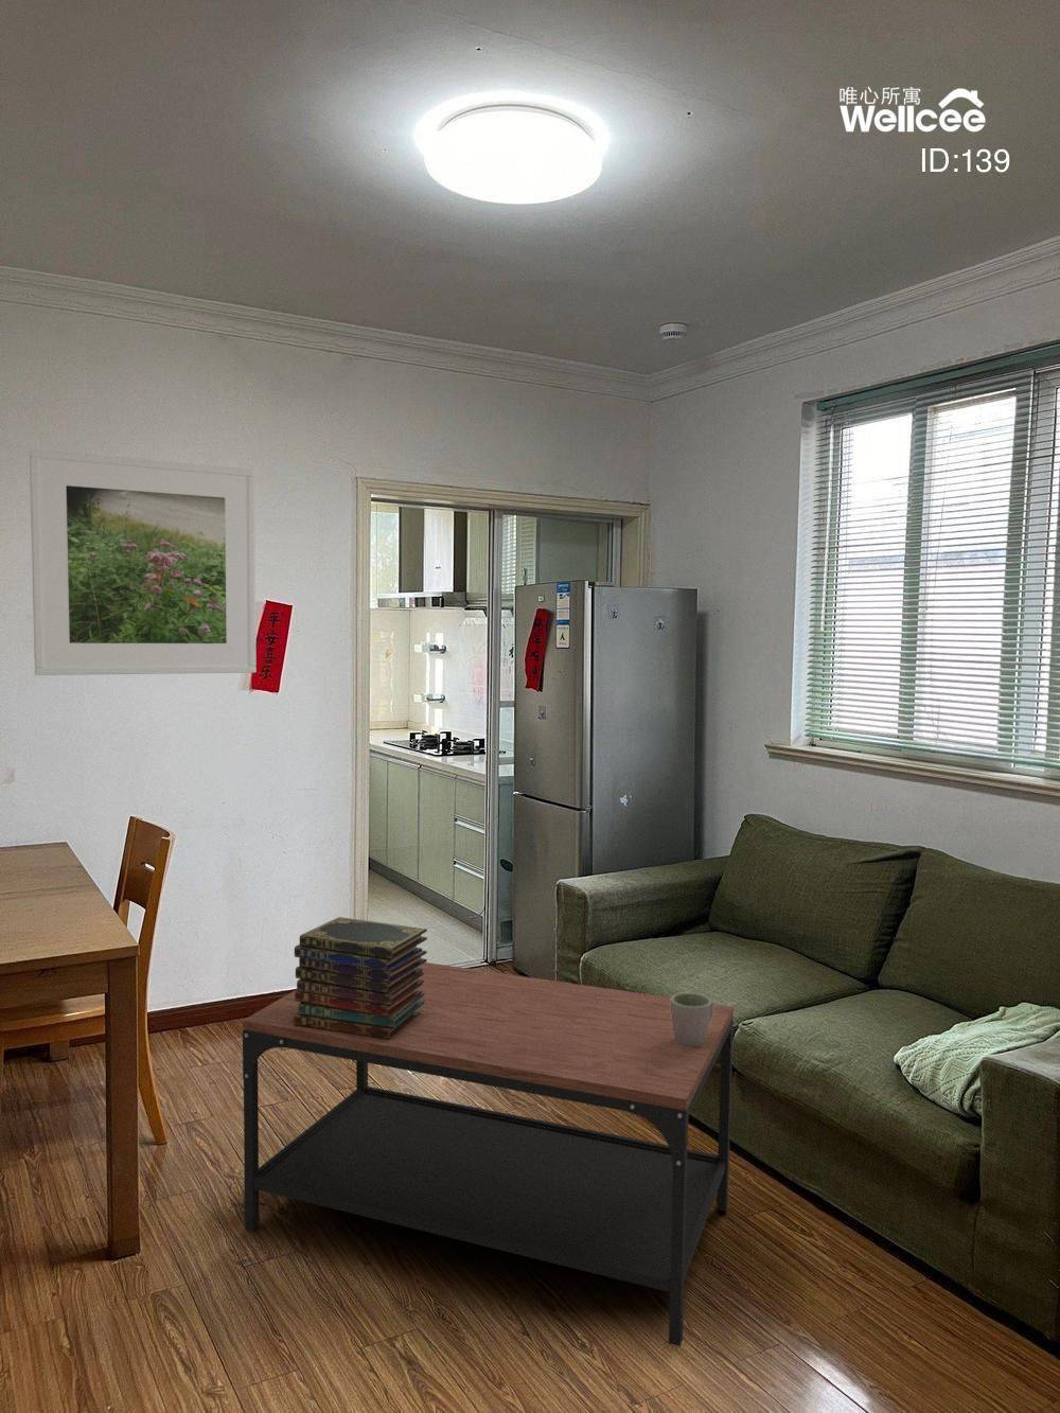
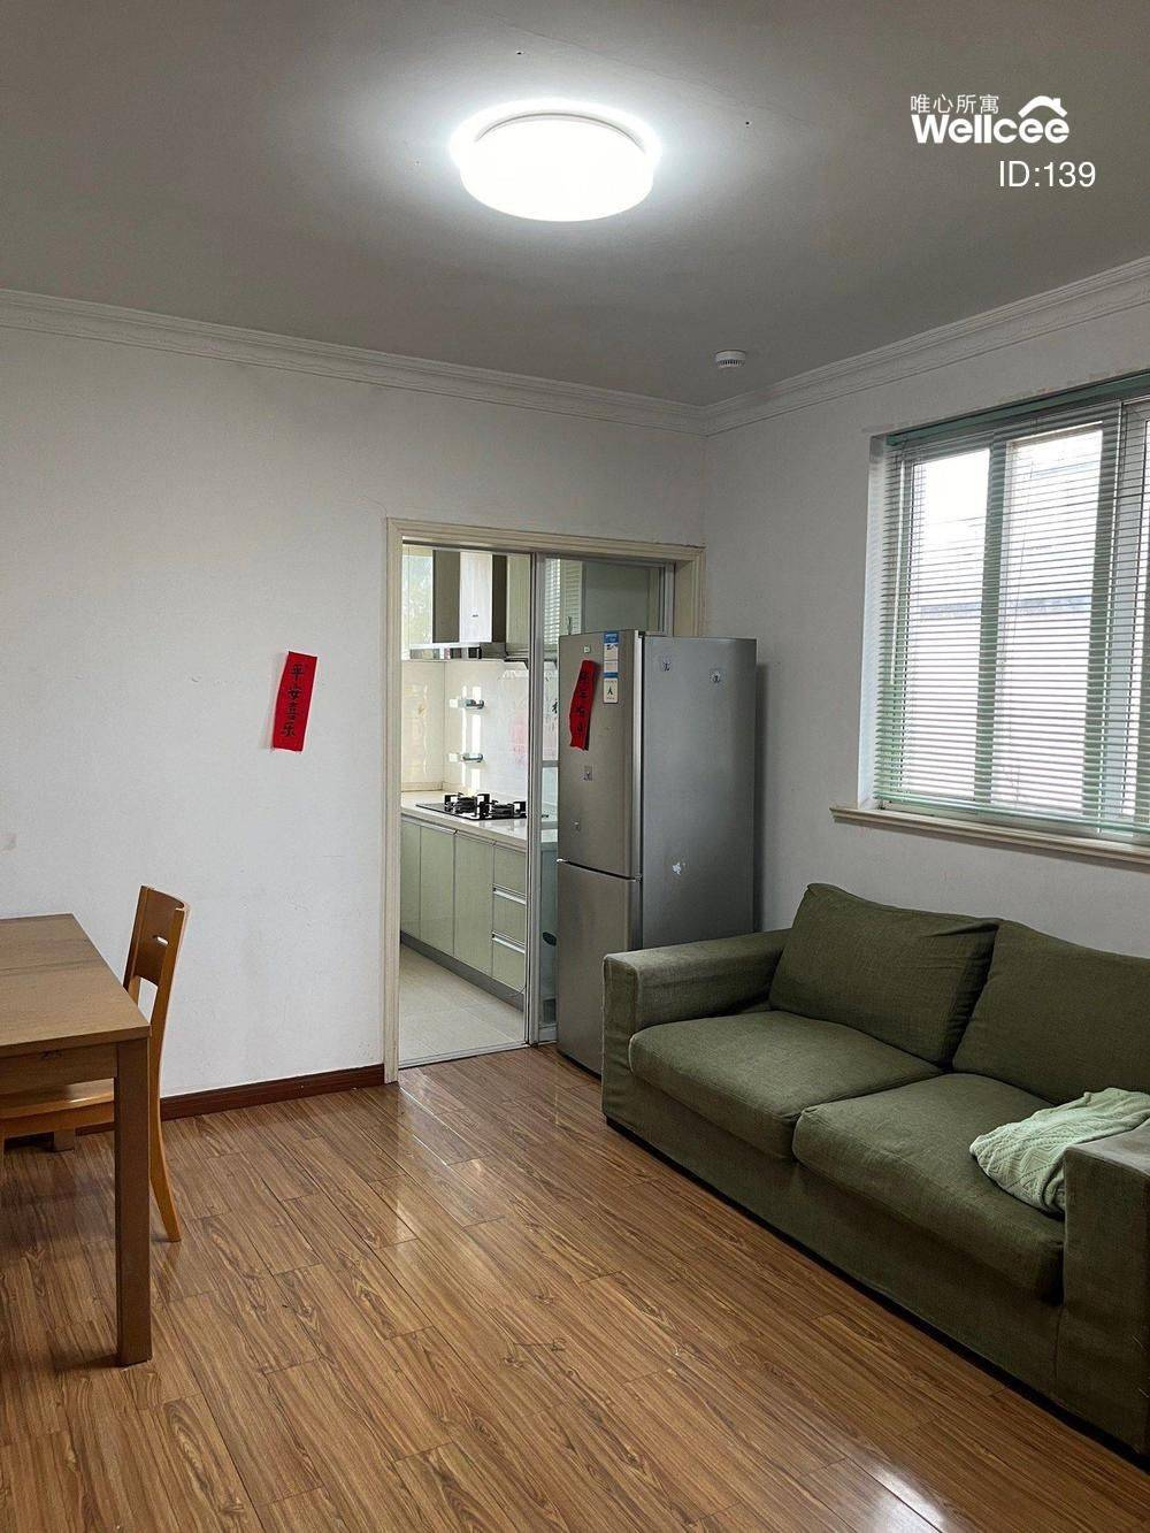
- mug (696, 1017)
- coffee table (493, 1116)
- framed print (149, 567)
- book stack (362, 974)
